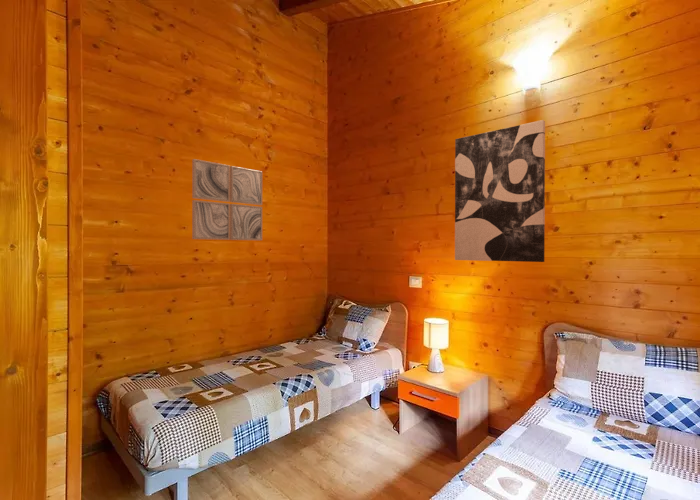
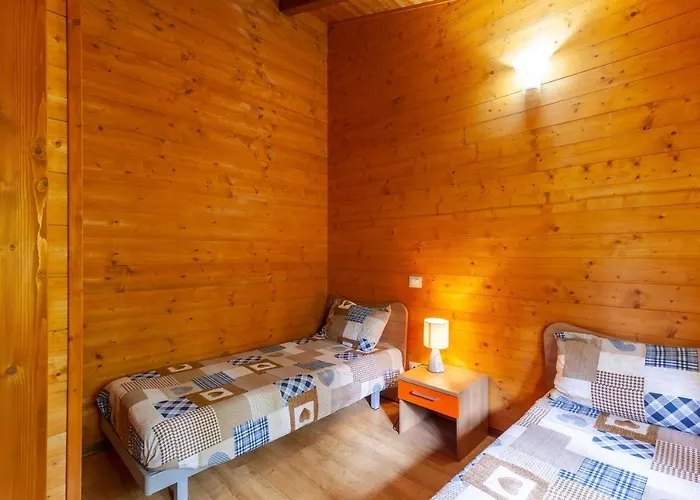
- wall art (496, 195)
- wall art (229, 201)
